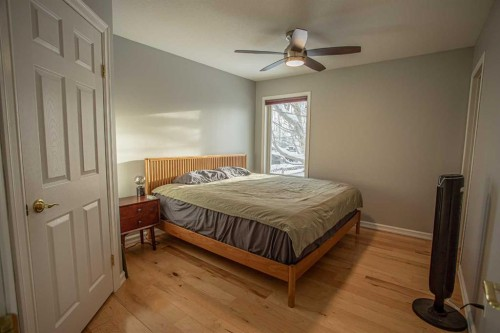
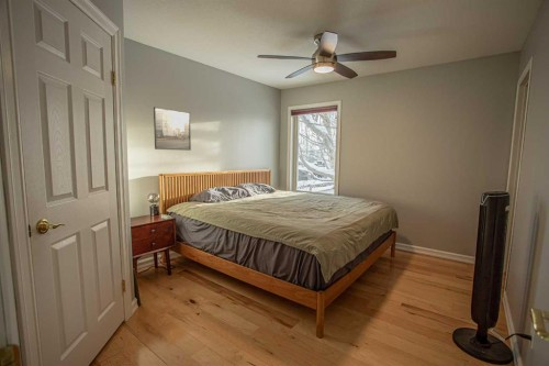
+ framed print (172, 130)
